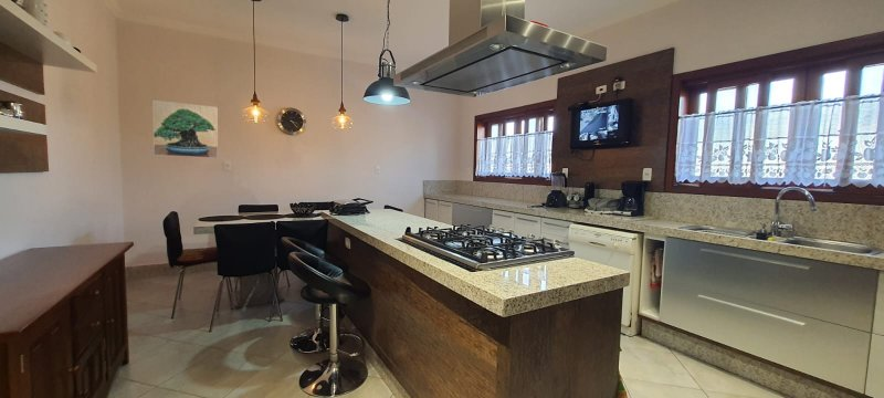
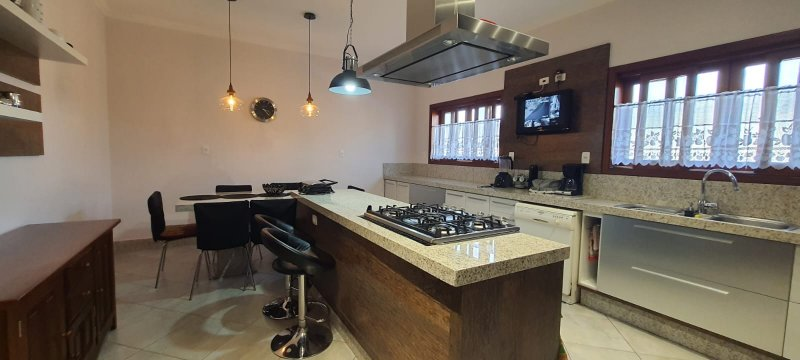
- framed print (187, 129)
